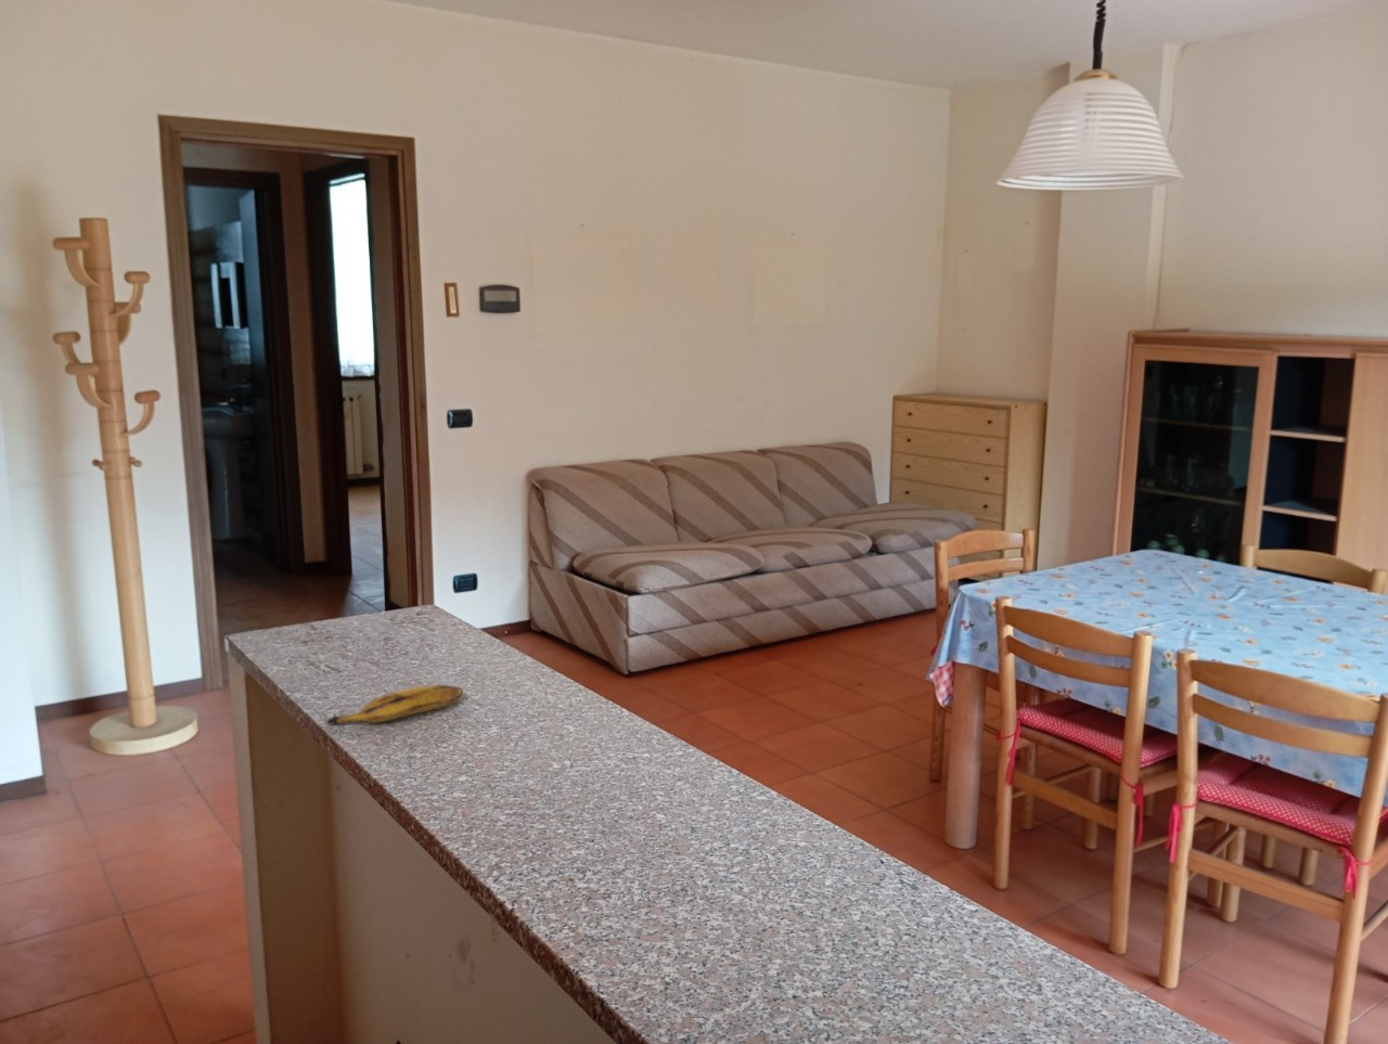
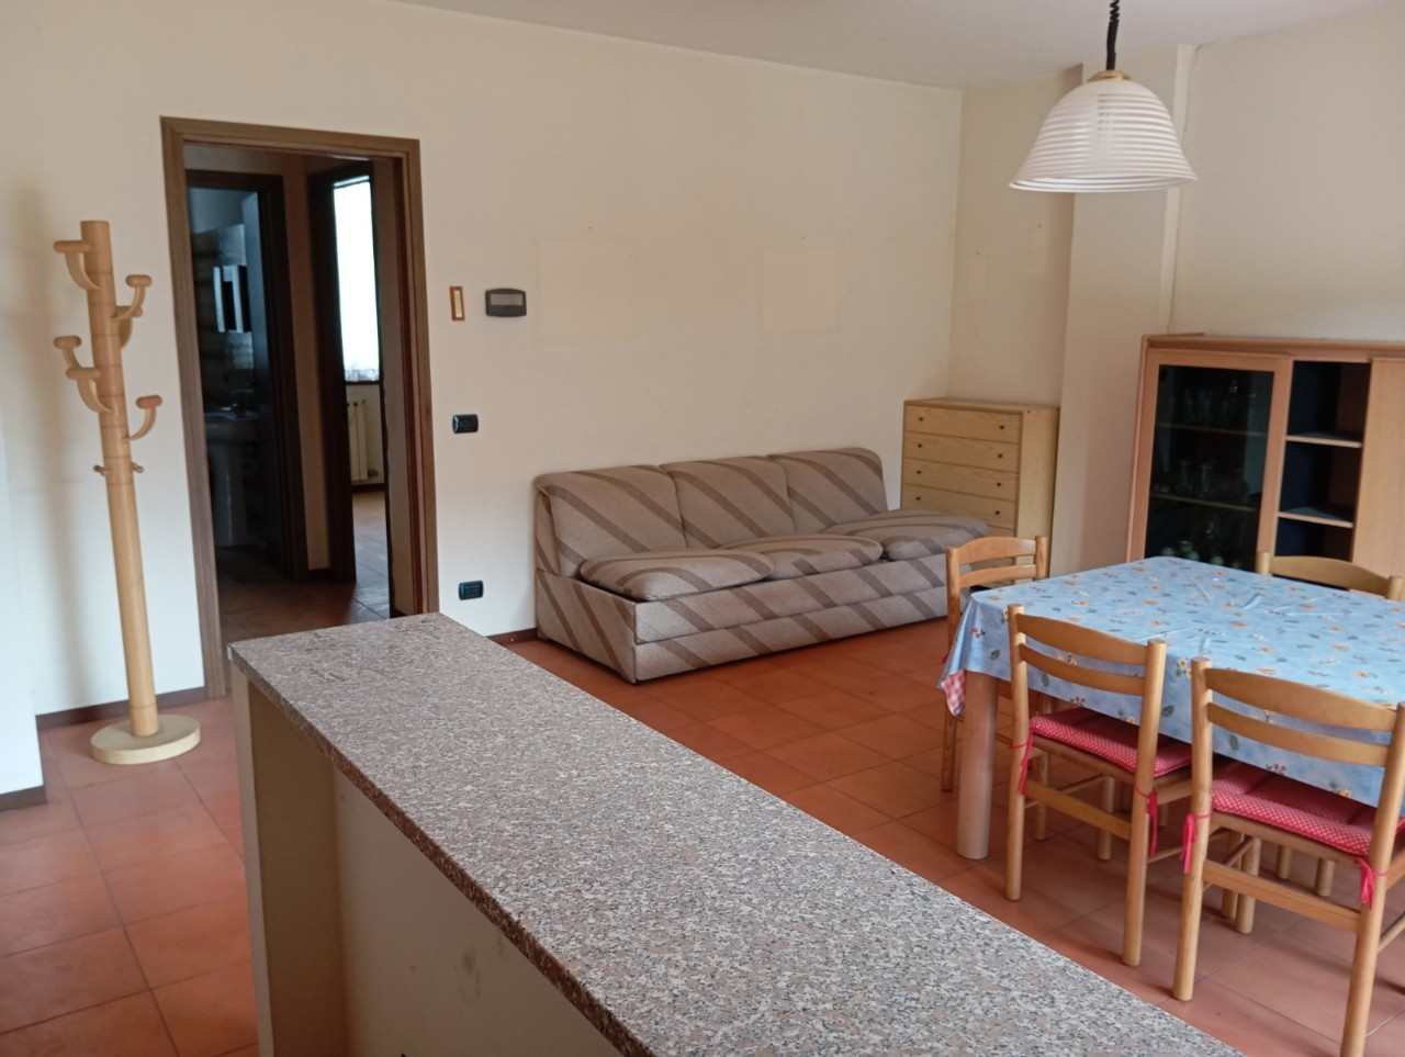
- banana (399, 702)
